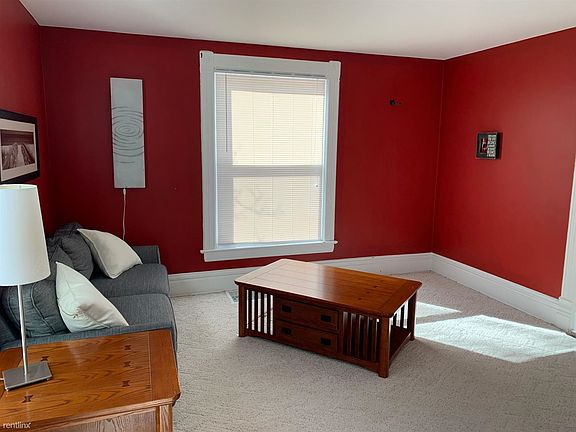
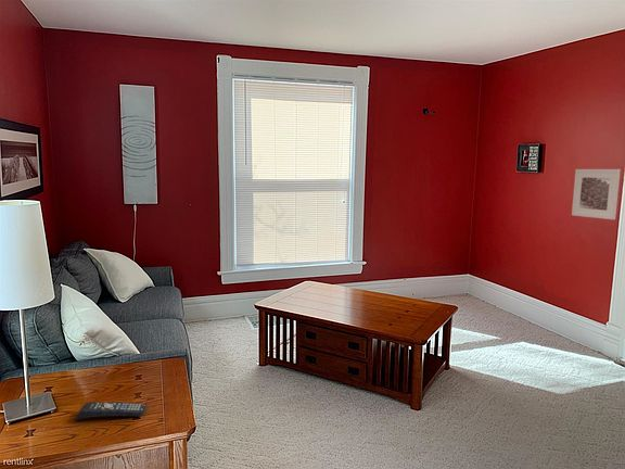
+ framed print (595, 193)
+ remote control (112, 409)
